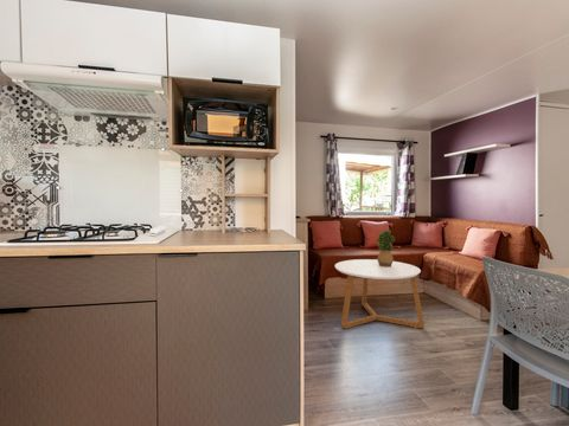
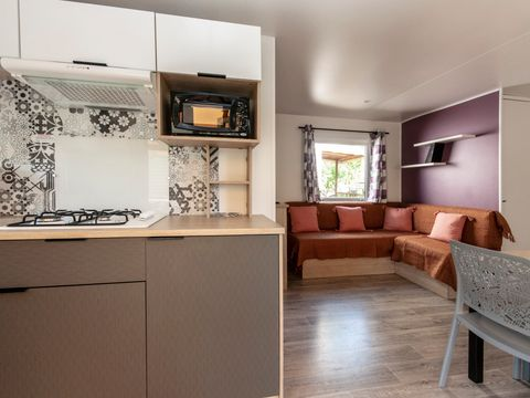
- coffee table (366, 291)
- potted plant (385, 247)
